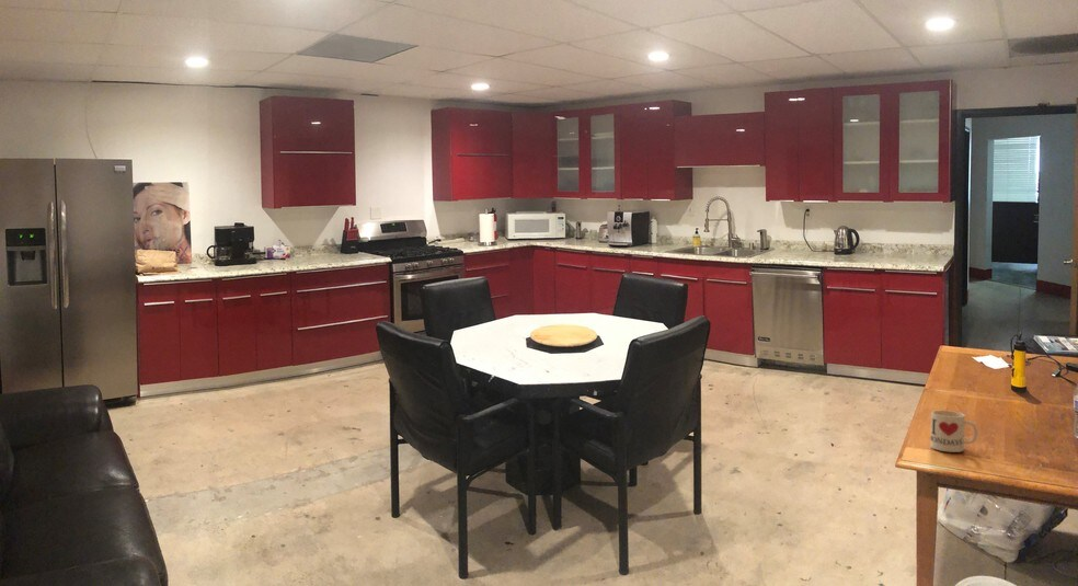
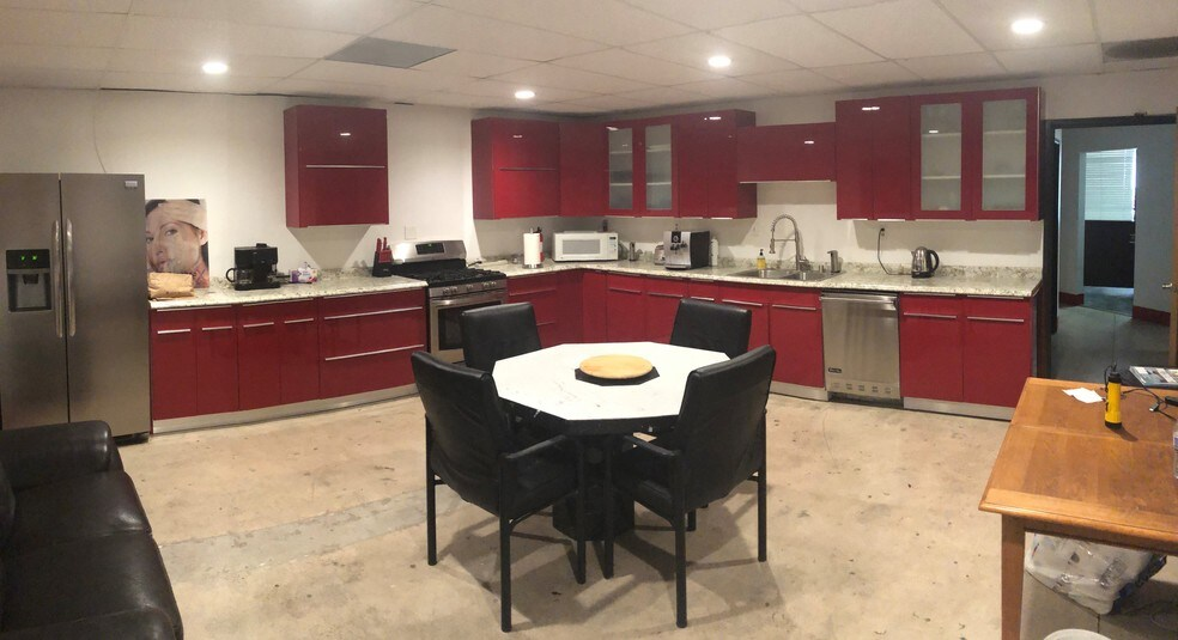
- mug (953, 432)
